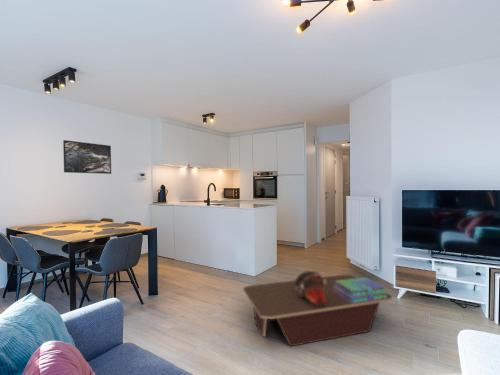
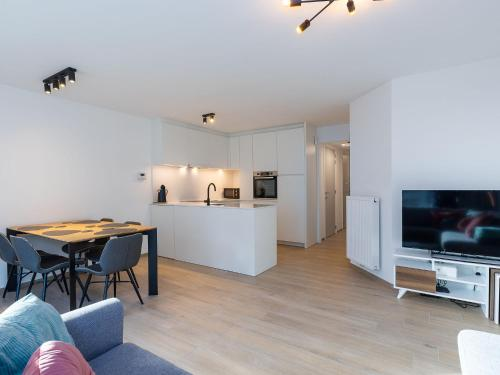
- stack of books (359, 288)
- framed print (88, 158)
- coffee table (314, 306)
- decorative bowl (313, 286)
